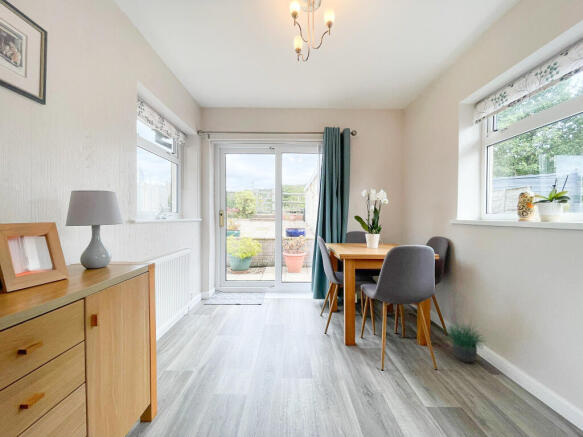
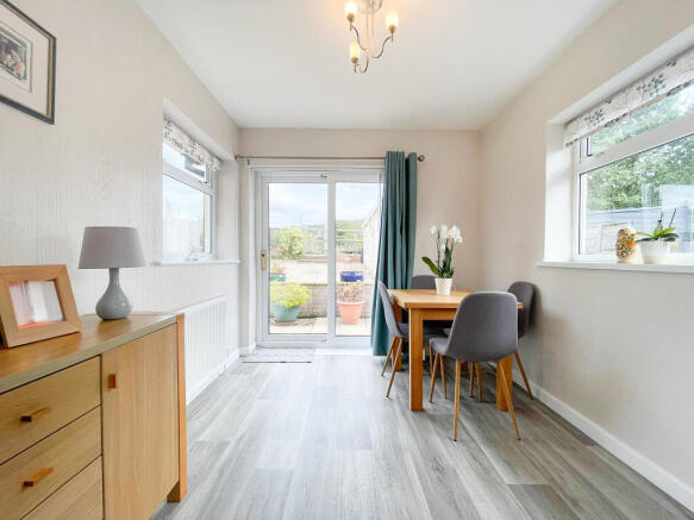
- potted plant (464, 336)
